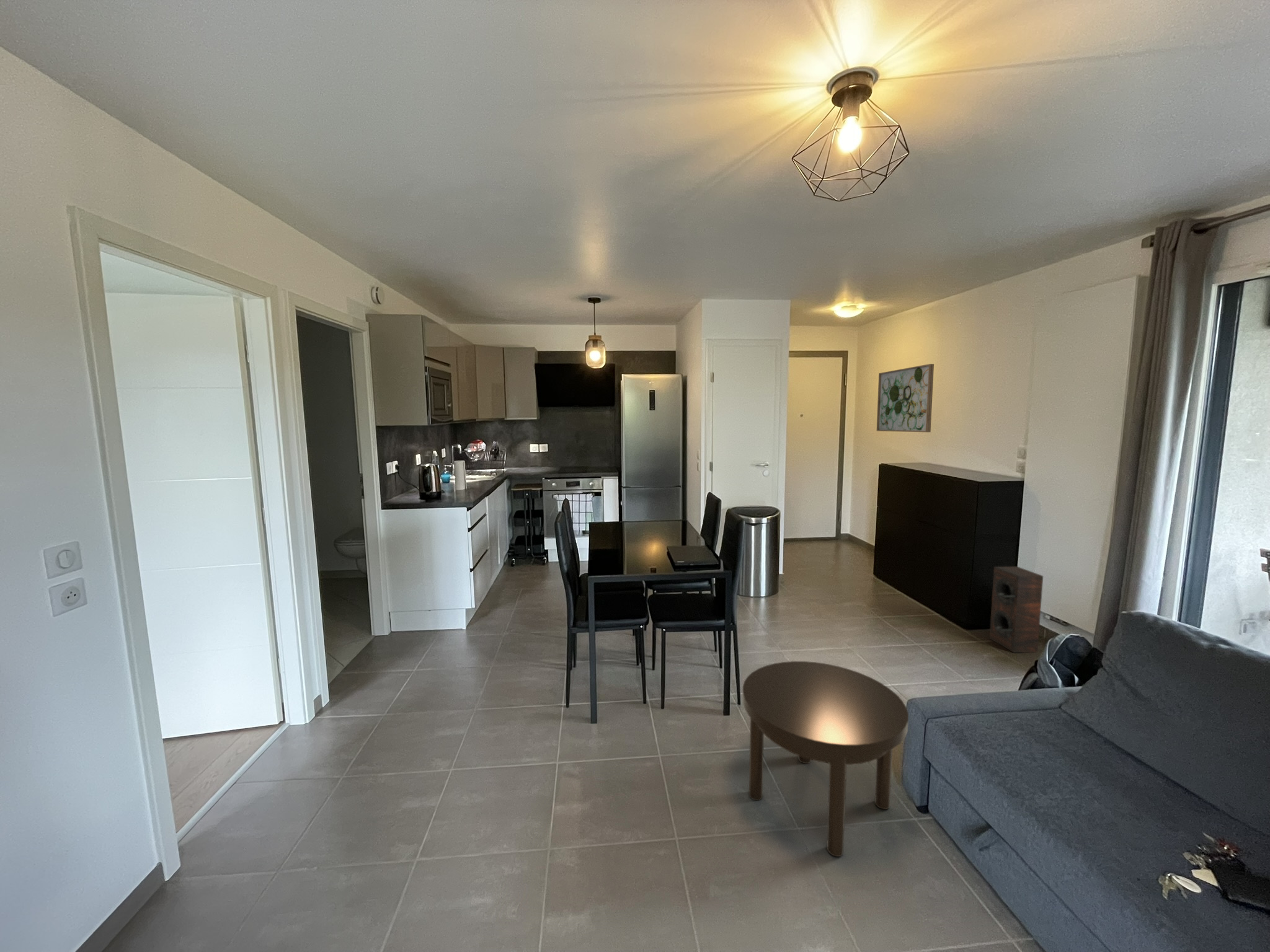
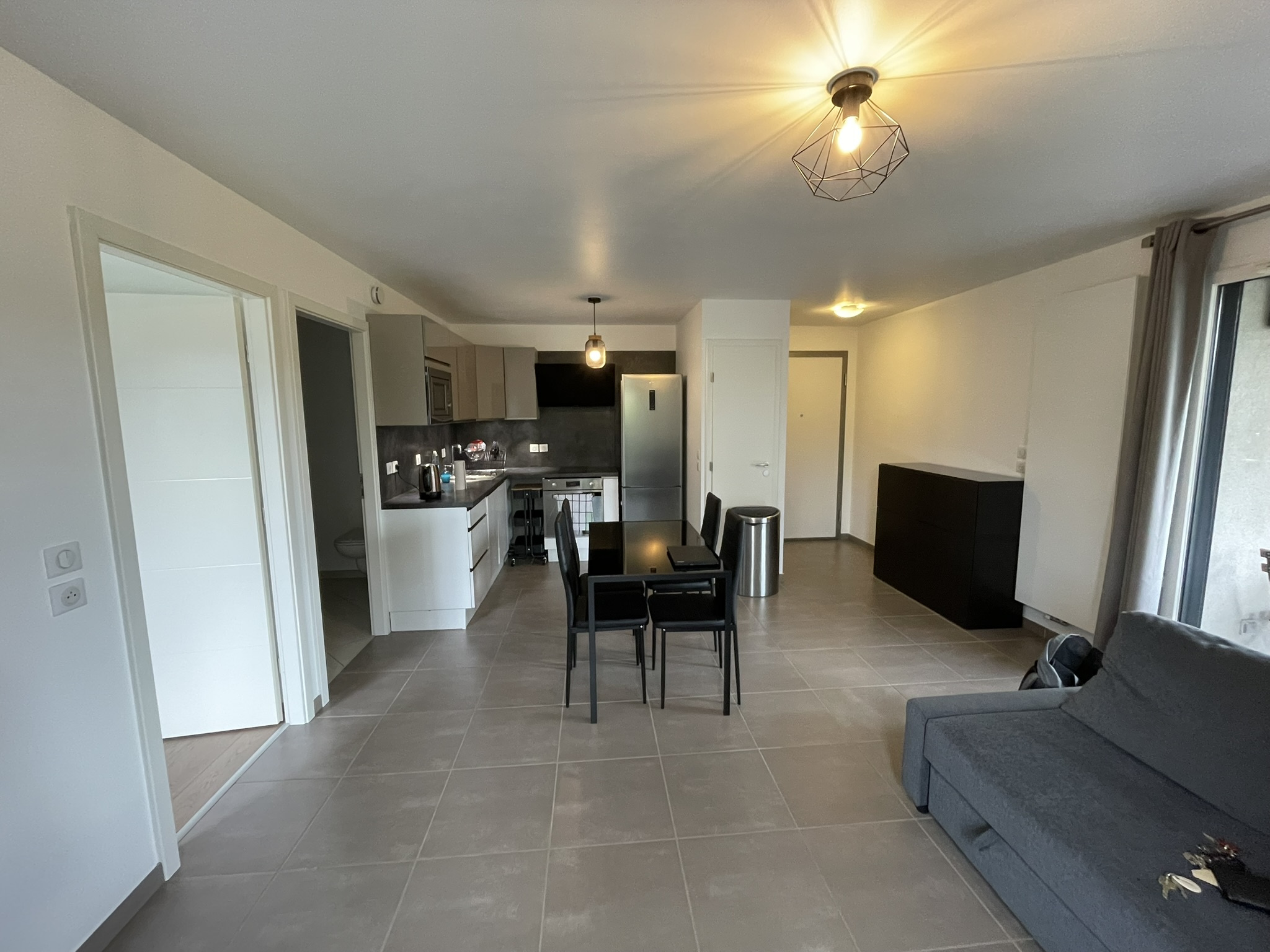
- speaker (1008, 608)
- wall art (901, 400)
- side table (819, 749)
